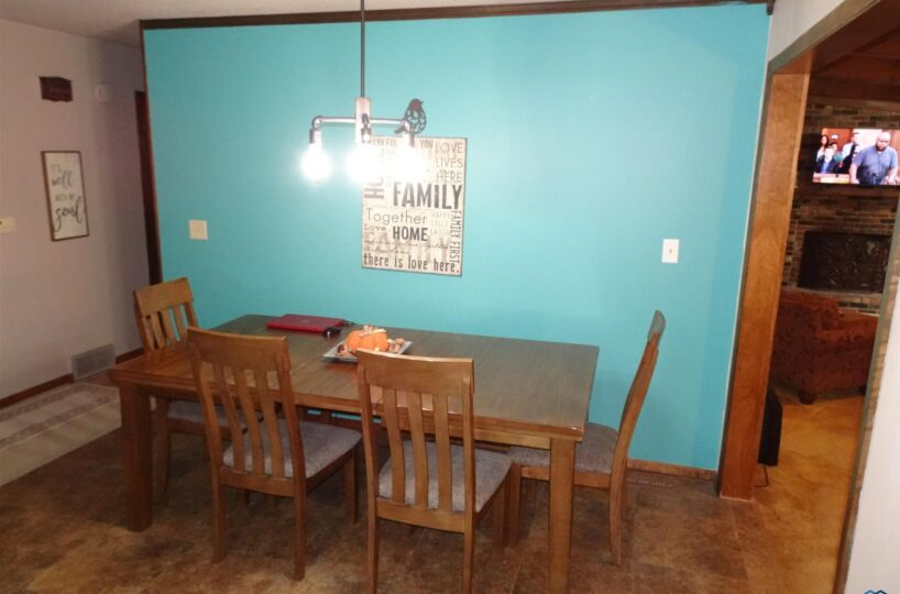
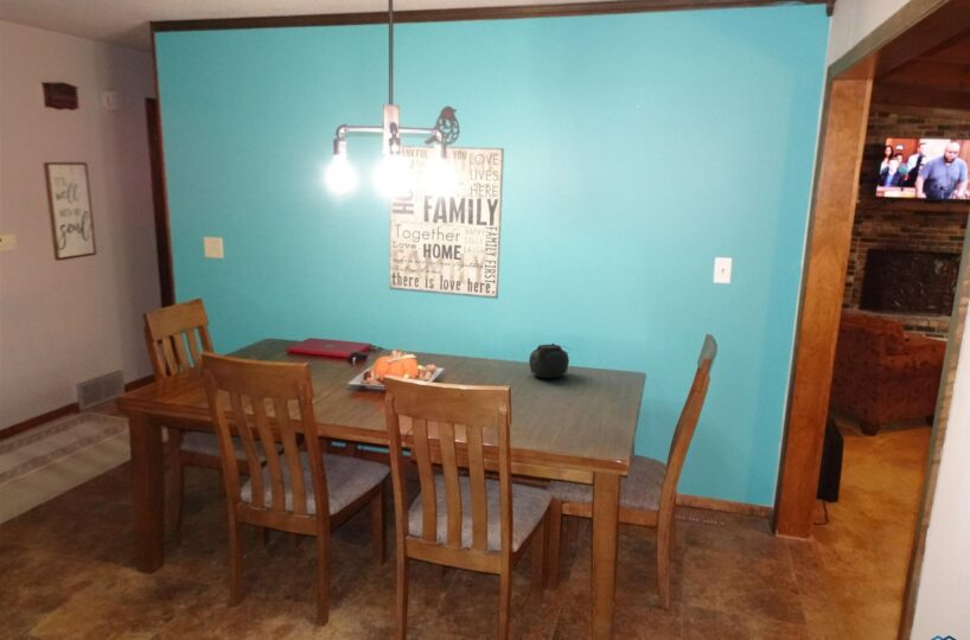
+ teapot (548, 361)
